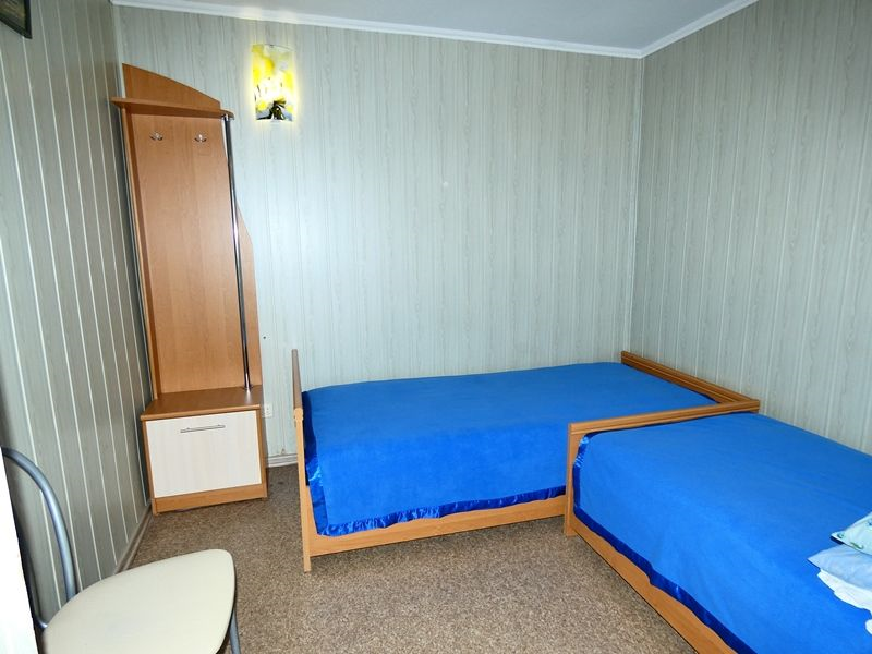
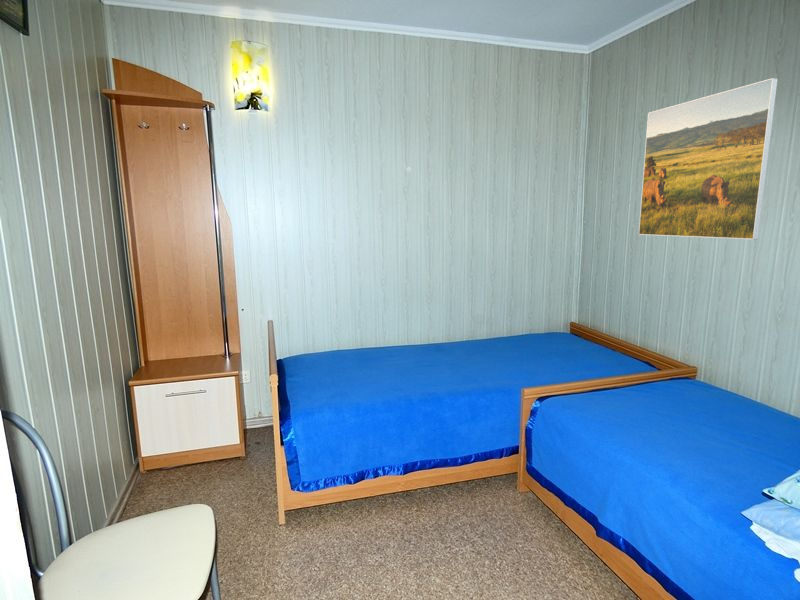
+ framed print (696, 169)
